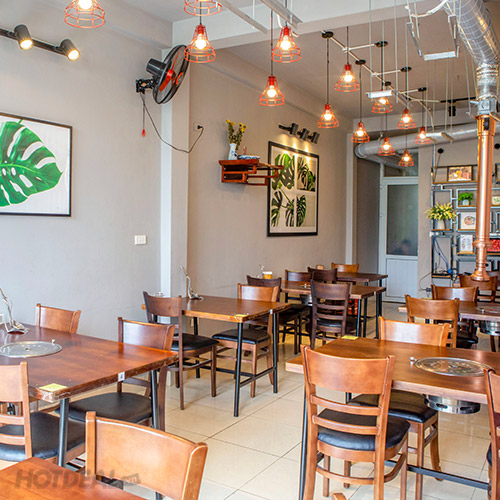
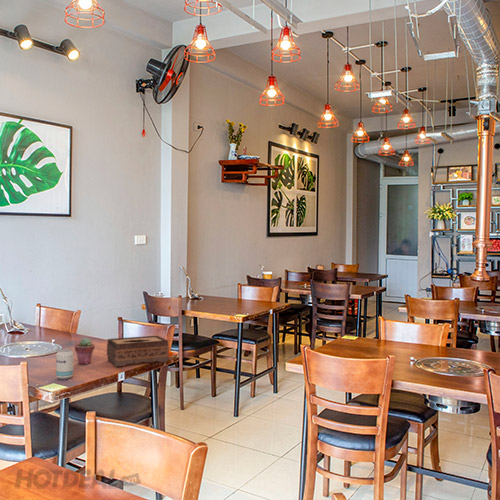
+ beverage can (64, 364)
+ tissue box (137, 350)
+ potted succulent (84, 350)
